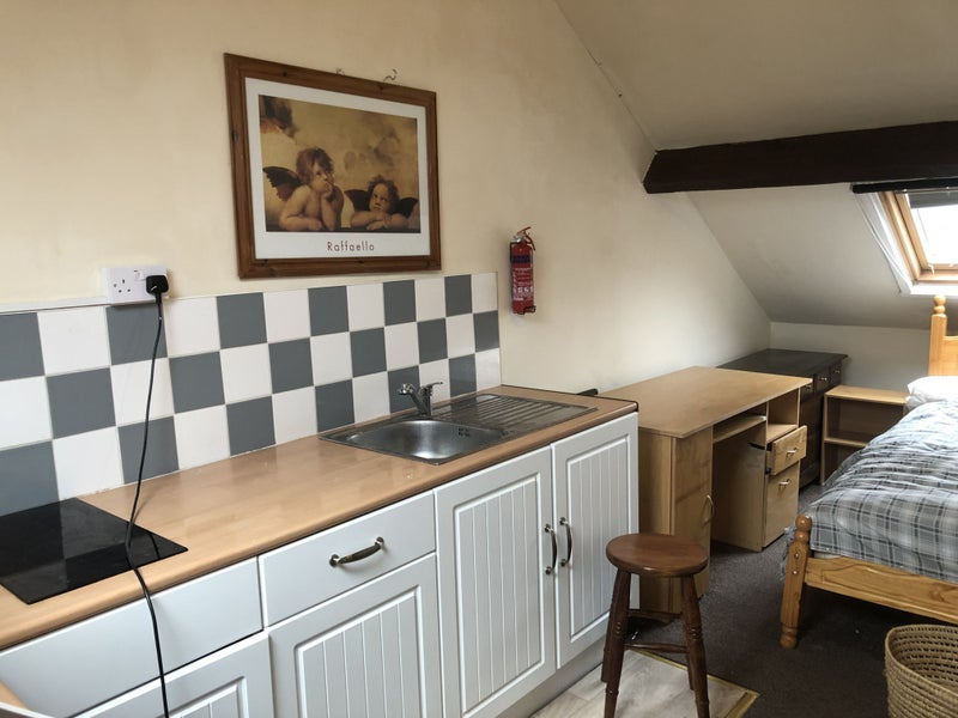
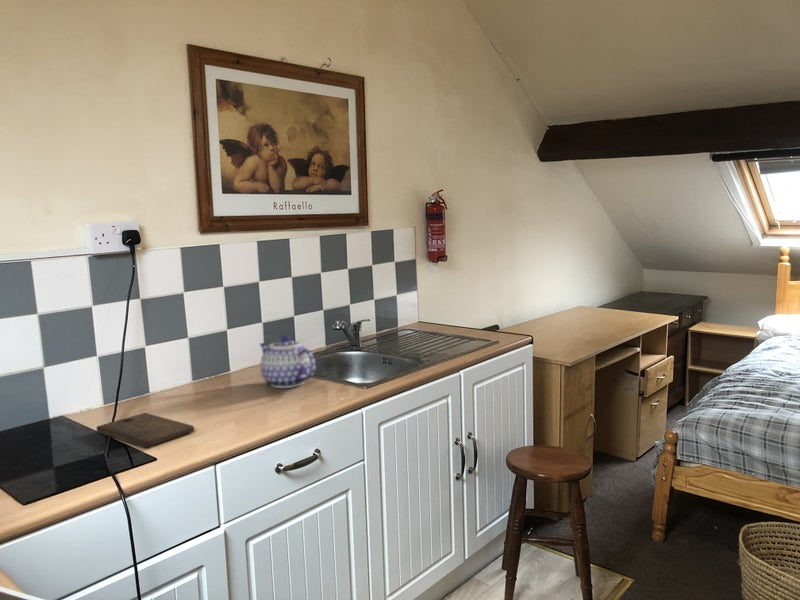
+ teapot (286, 359)
+ cutting board (145, 428)
